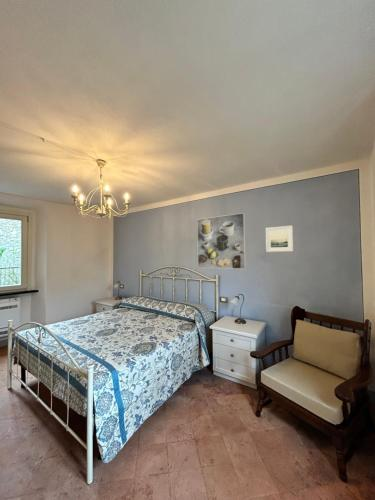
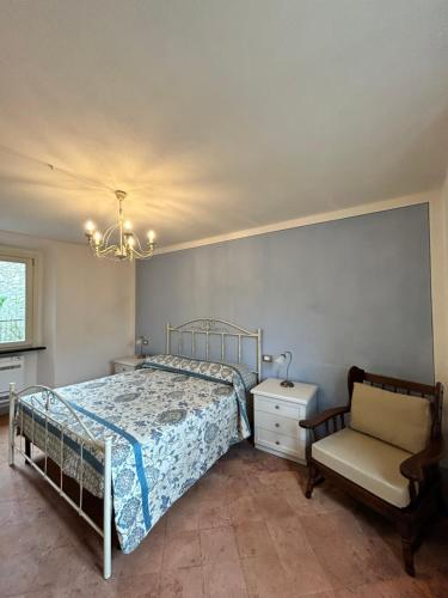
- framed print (219, 242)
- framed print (279, 239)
